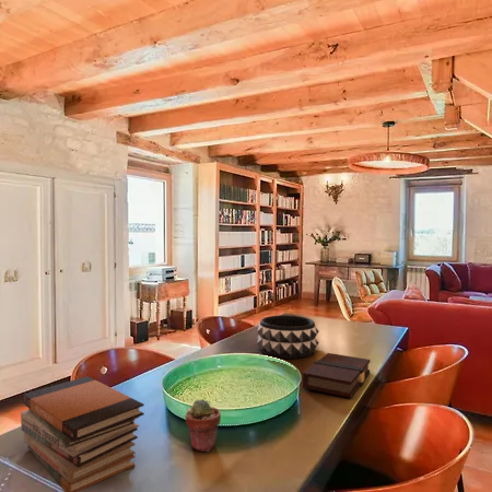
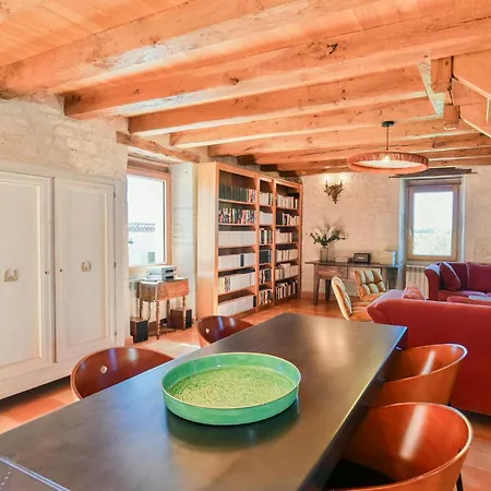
- potted succulent (202, 422)
- book (338, 373)
- decorative bowl (286, 335)
- book stack (80, 426)
